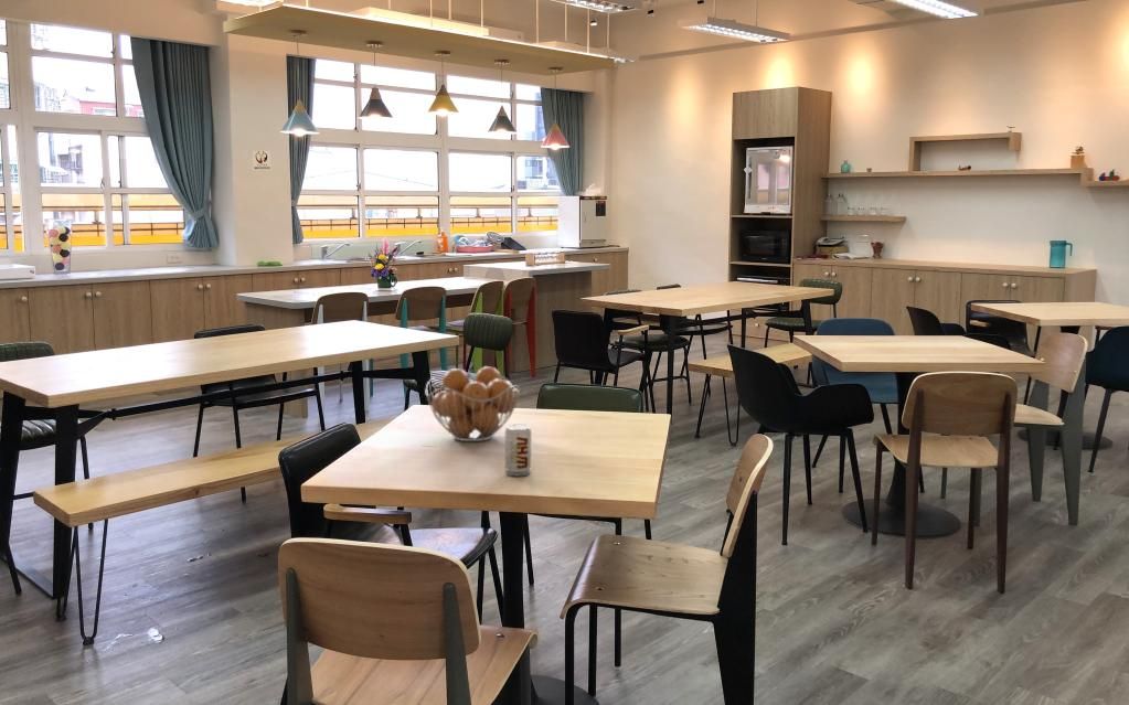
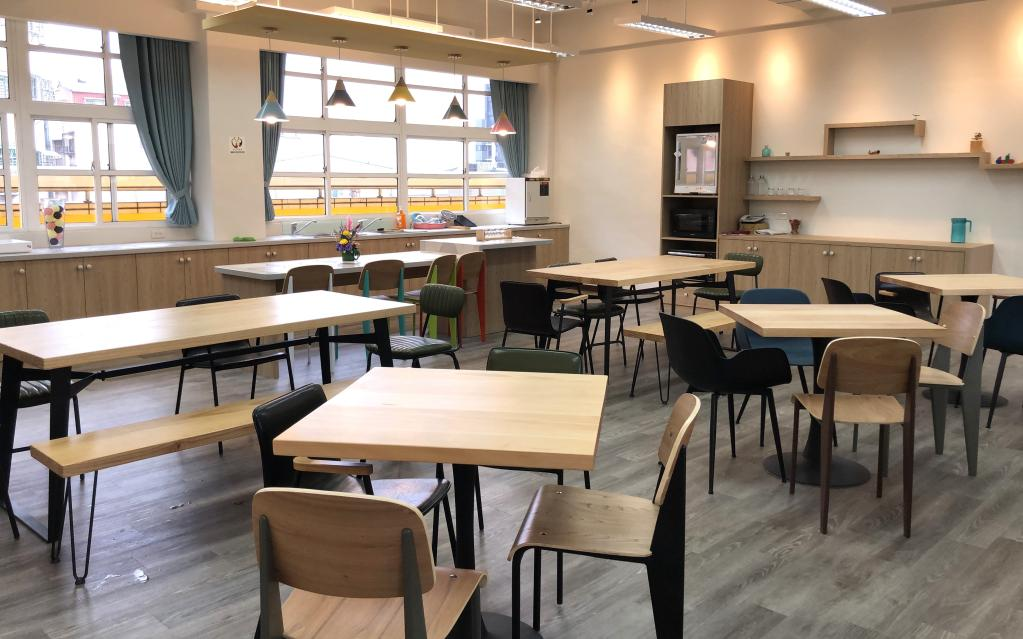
- fruit basket (472, 403)
- beverage can (518, 449)
